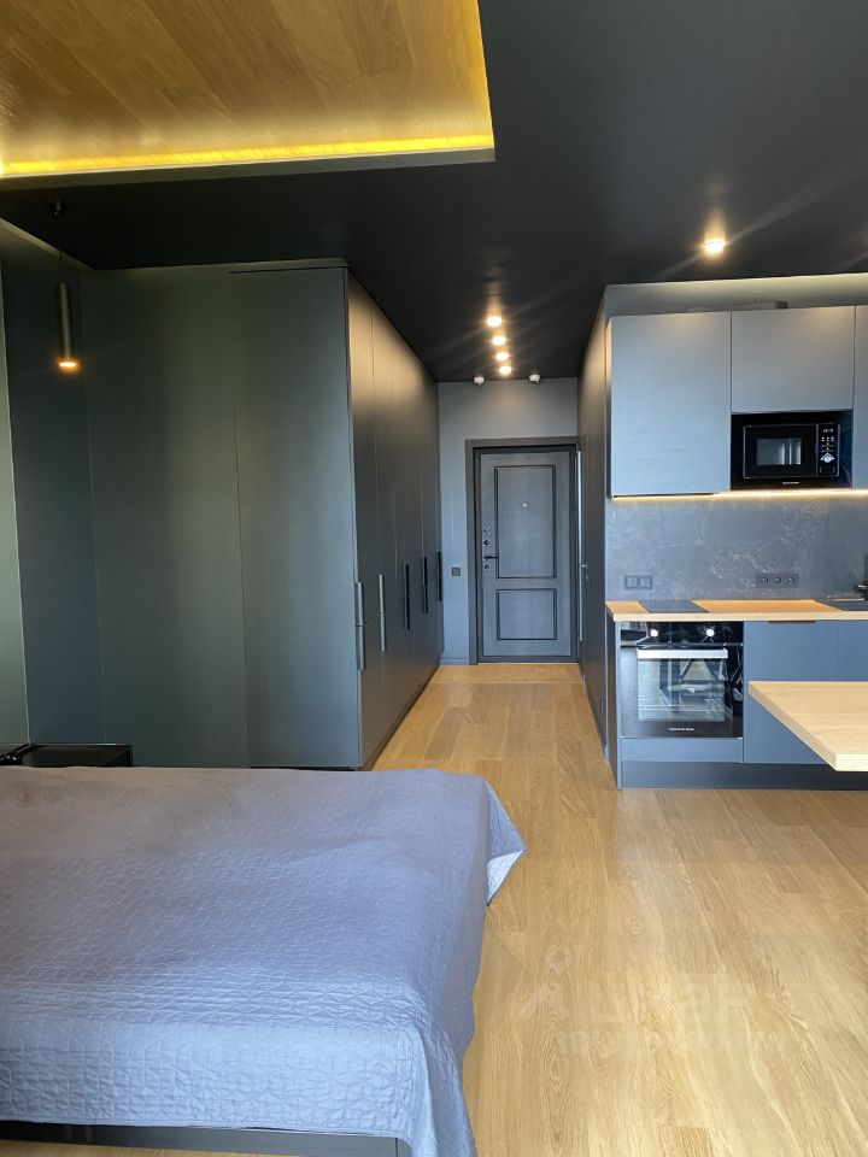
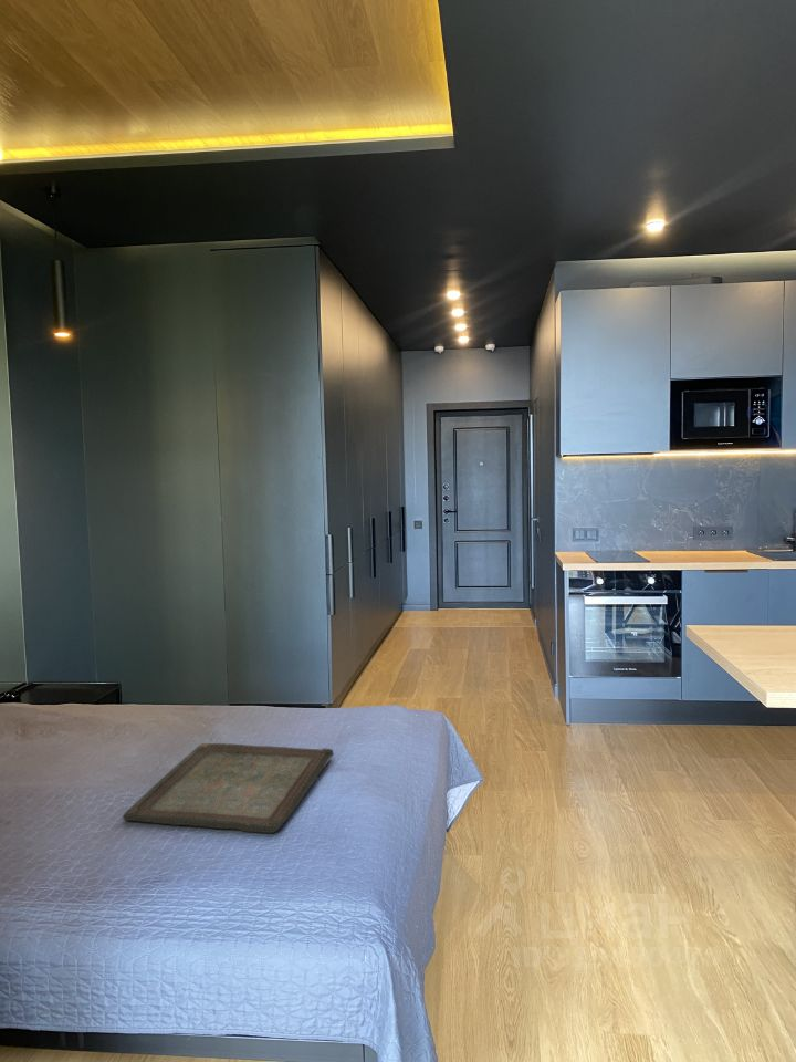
+ serving tray (234, 781)
